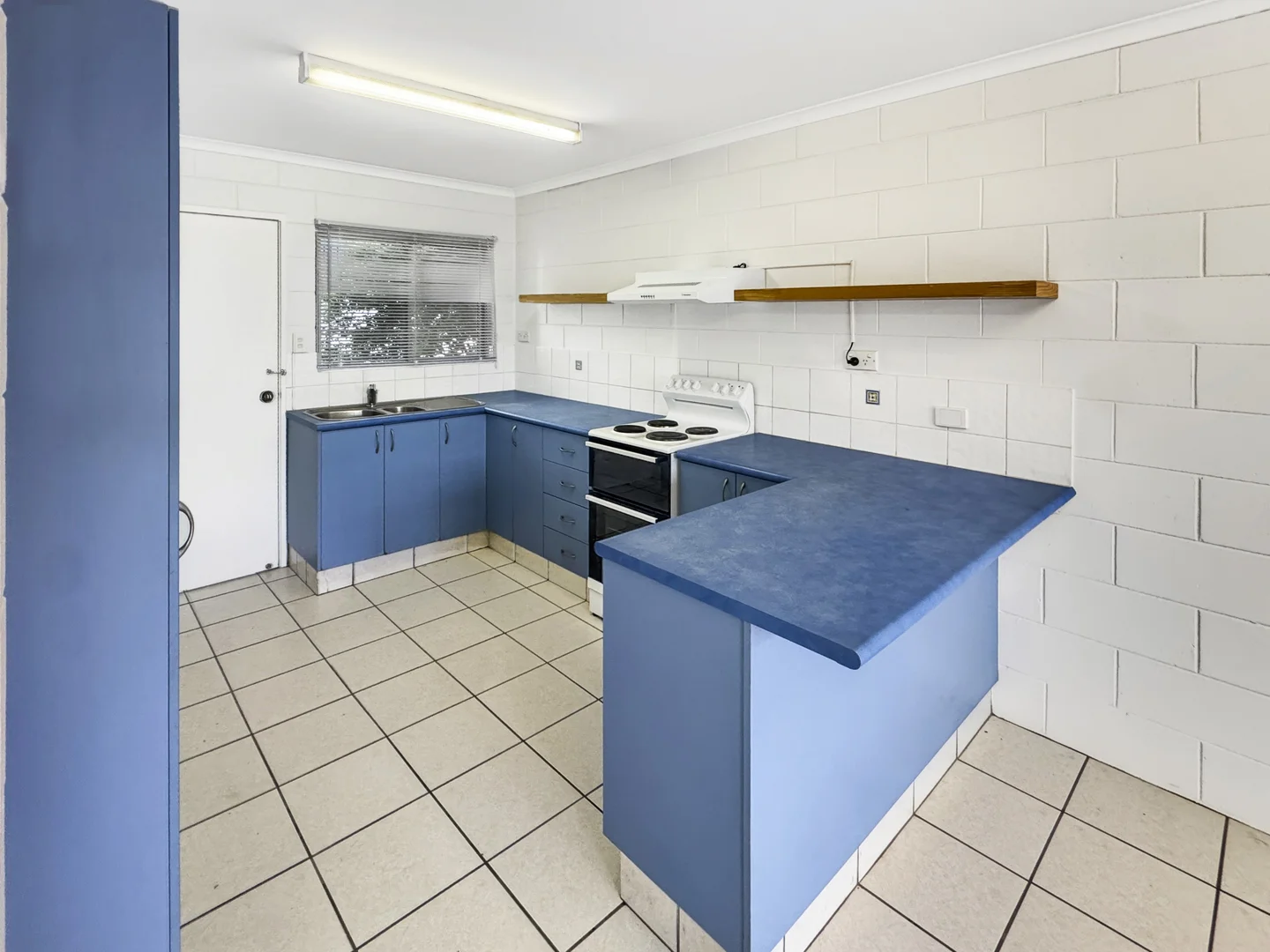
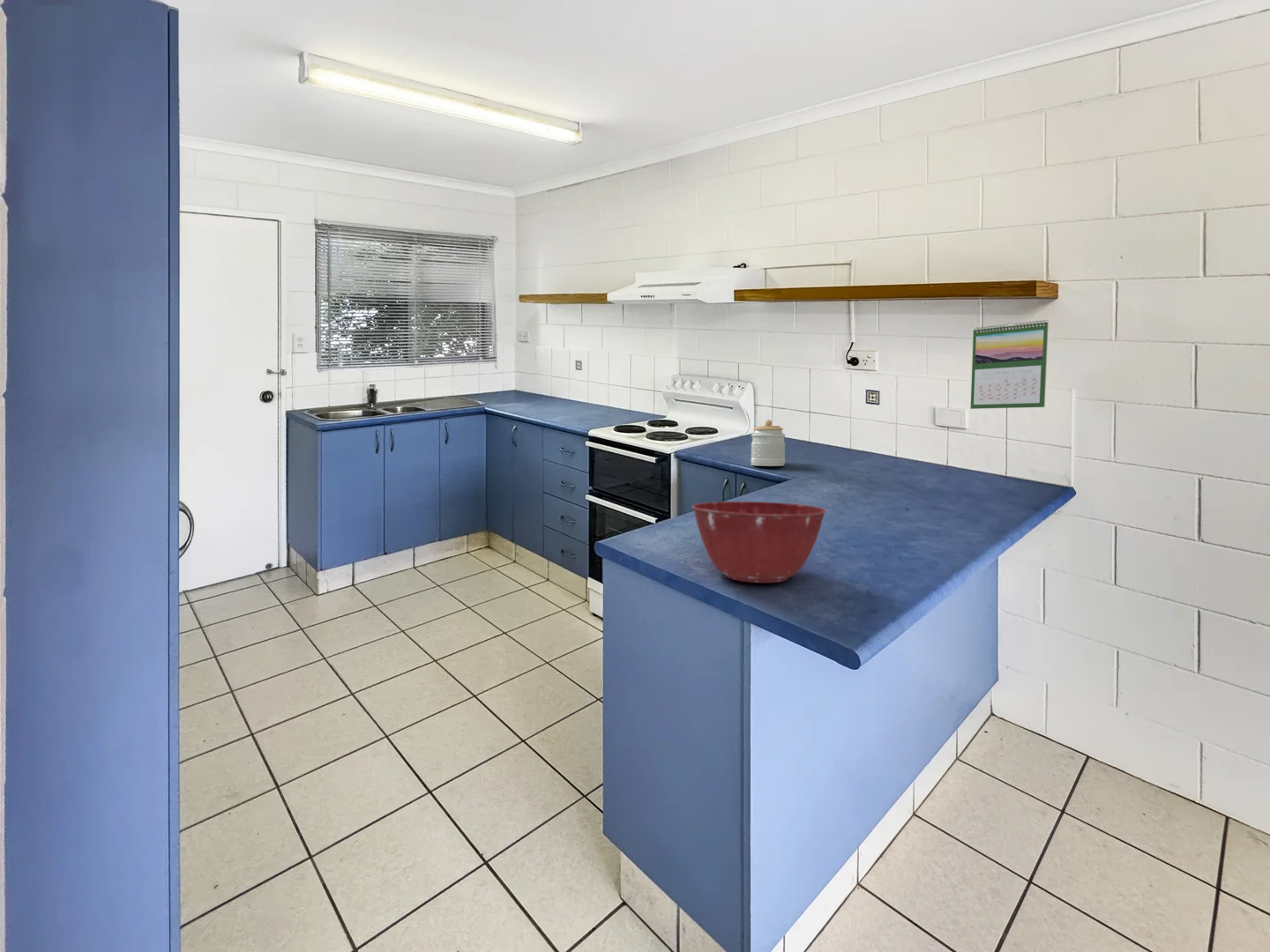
+ jar (767, 443)
+ calendar (1007, 365)
+ mixing bowl (758, 541)
